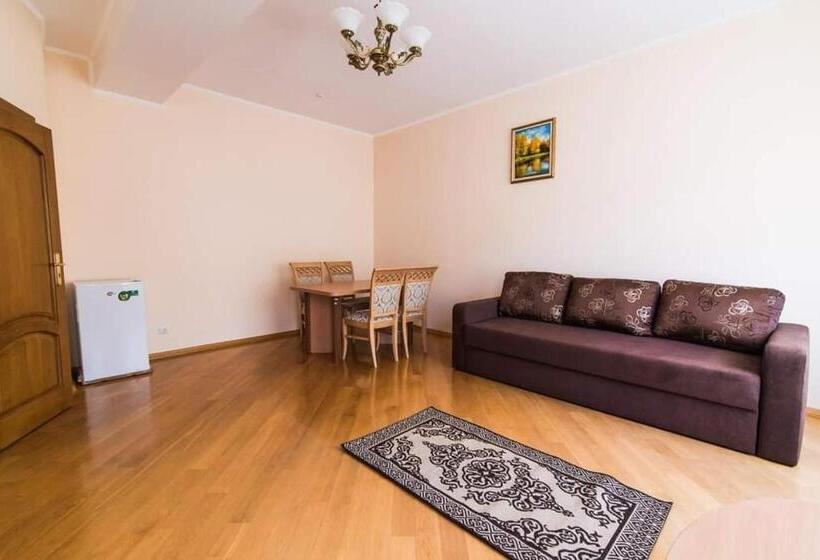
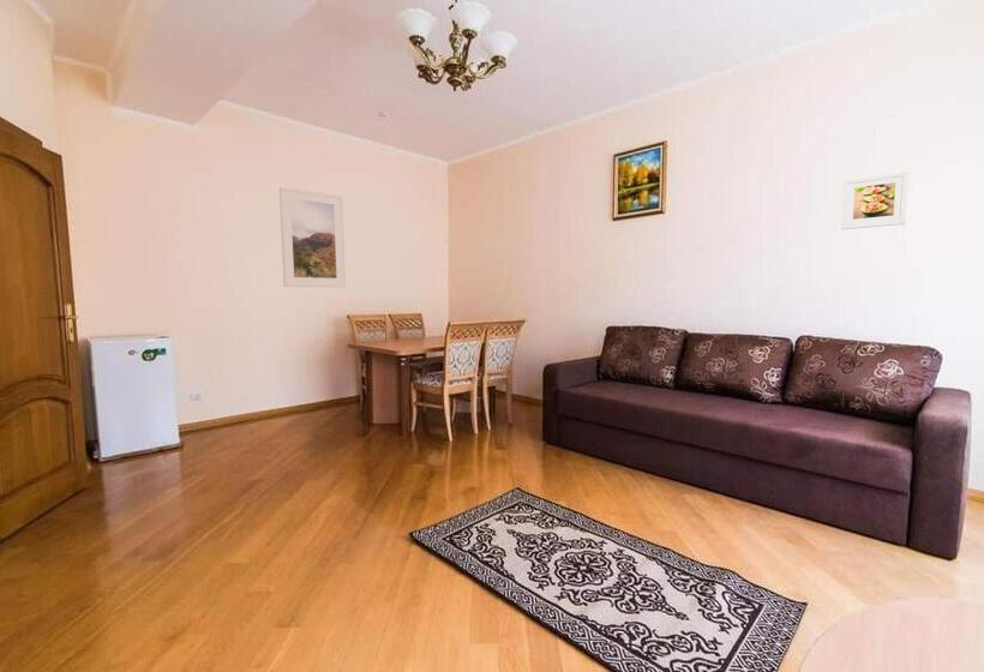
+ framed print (313, 240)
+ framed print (874, 200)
